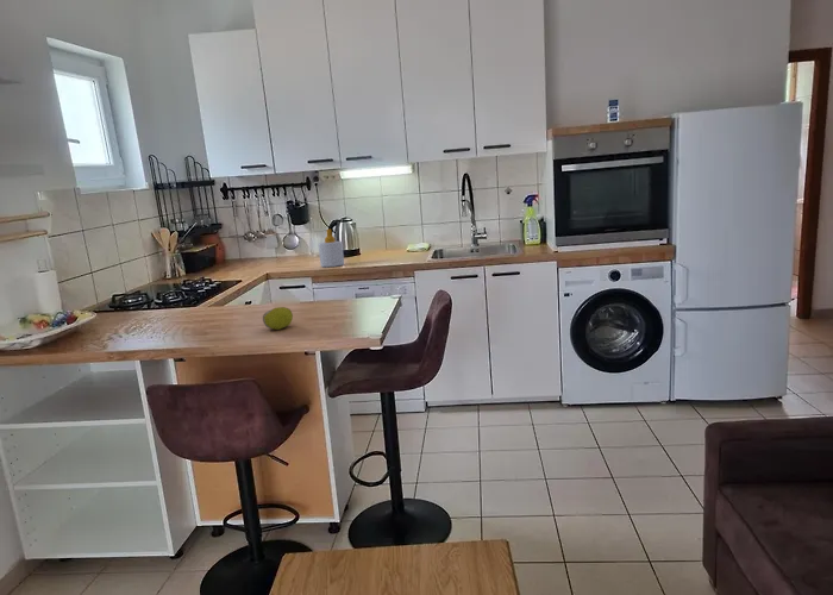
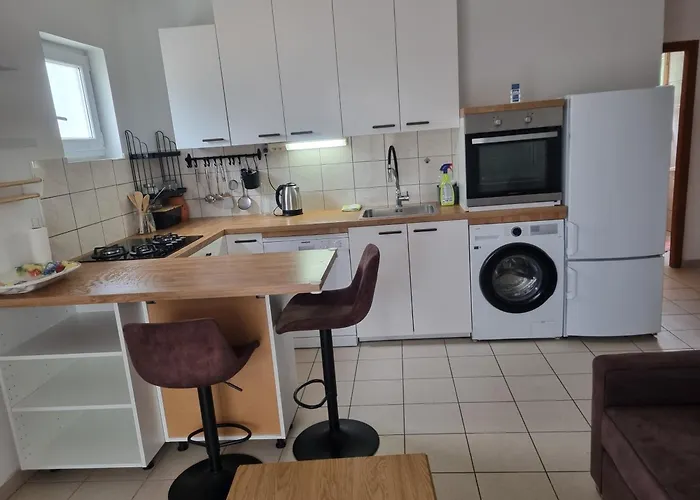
- soap bottle (330, 248)
- fruit (277, 317)
